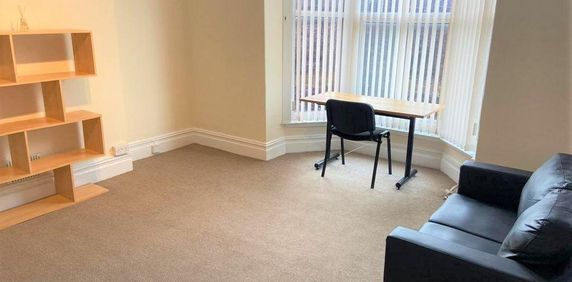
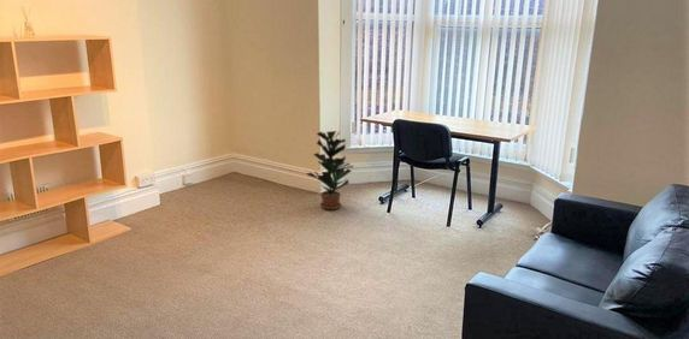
+ potted plant (332, 168)
